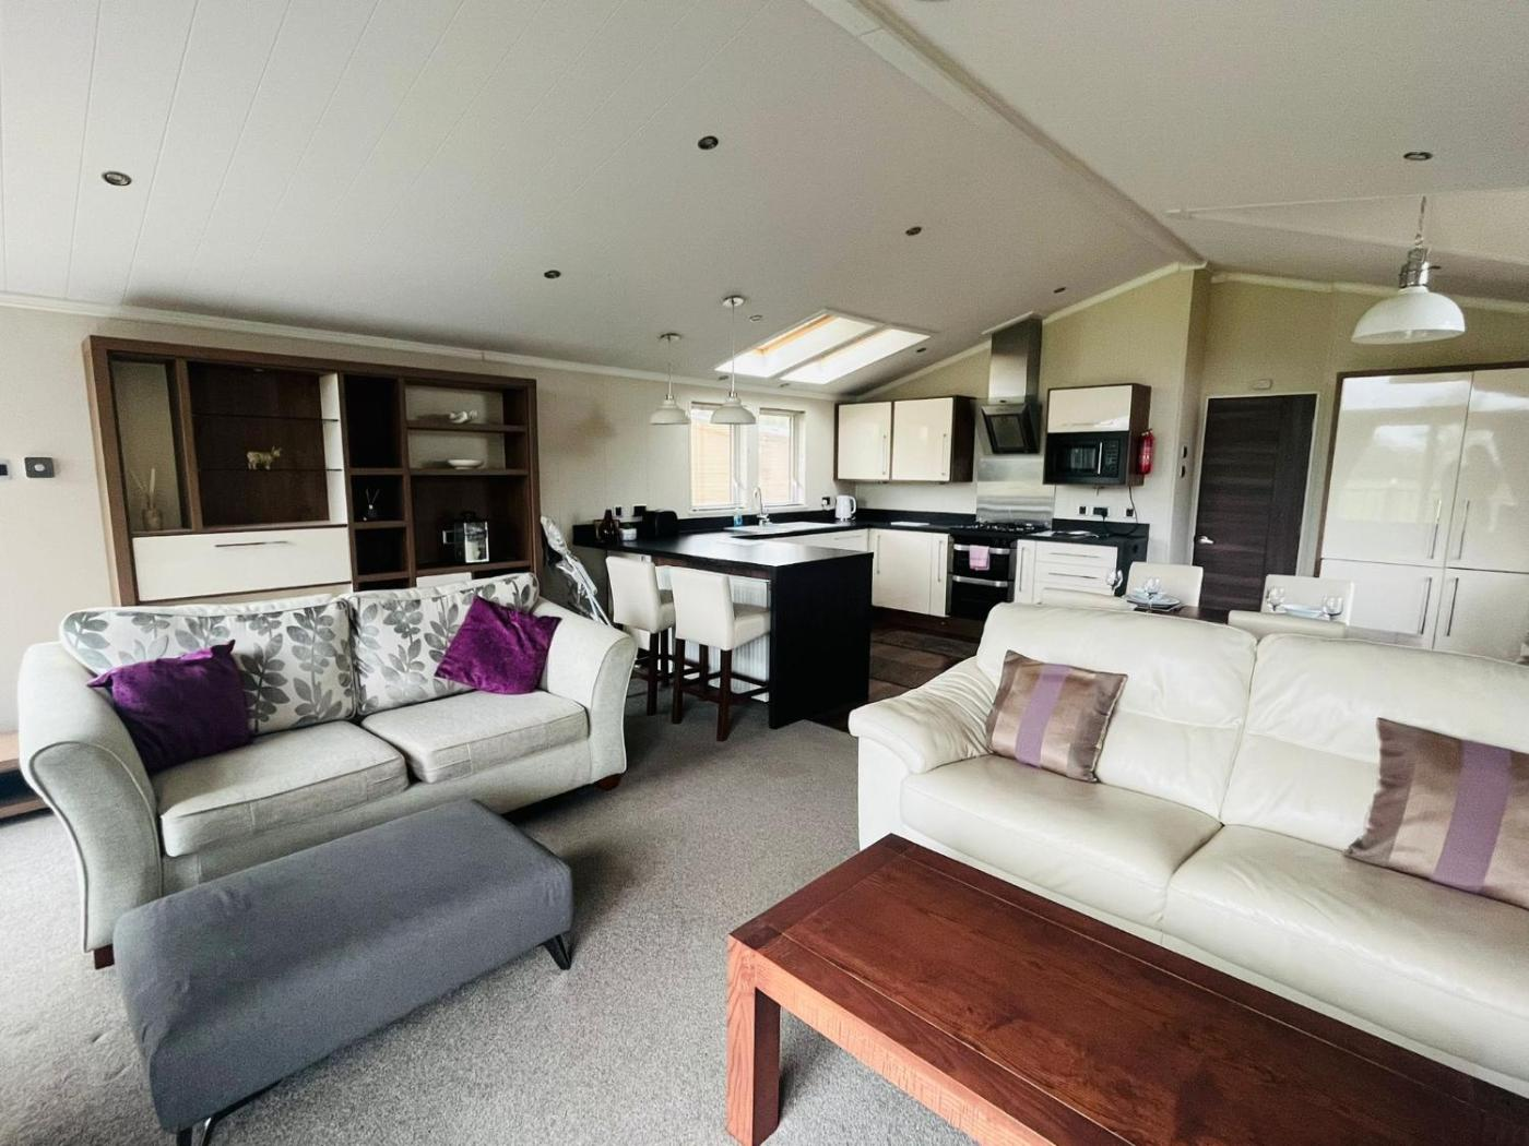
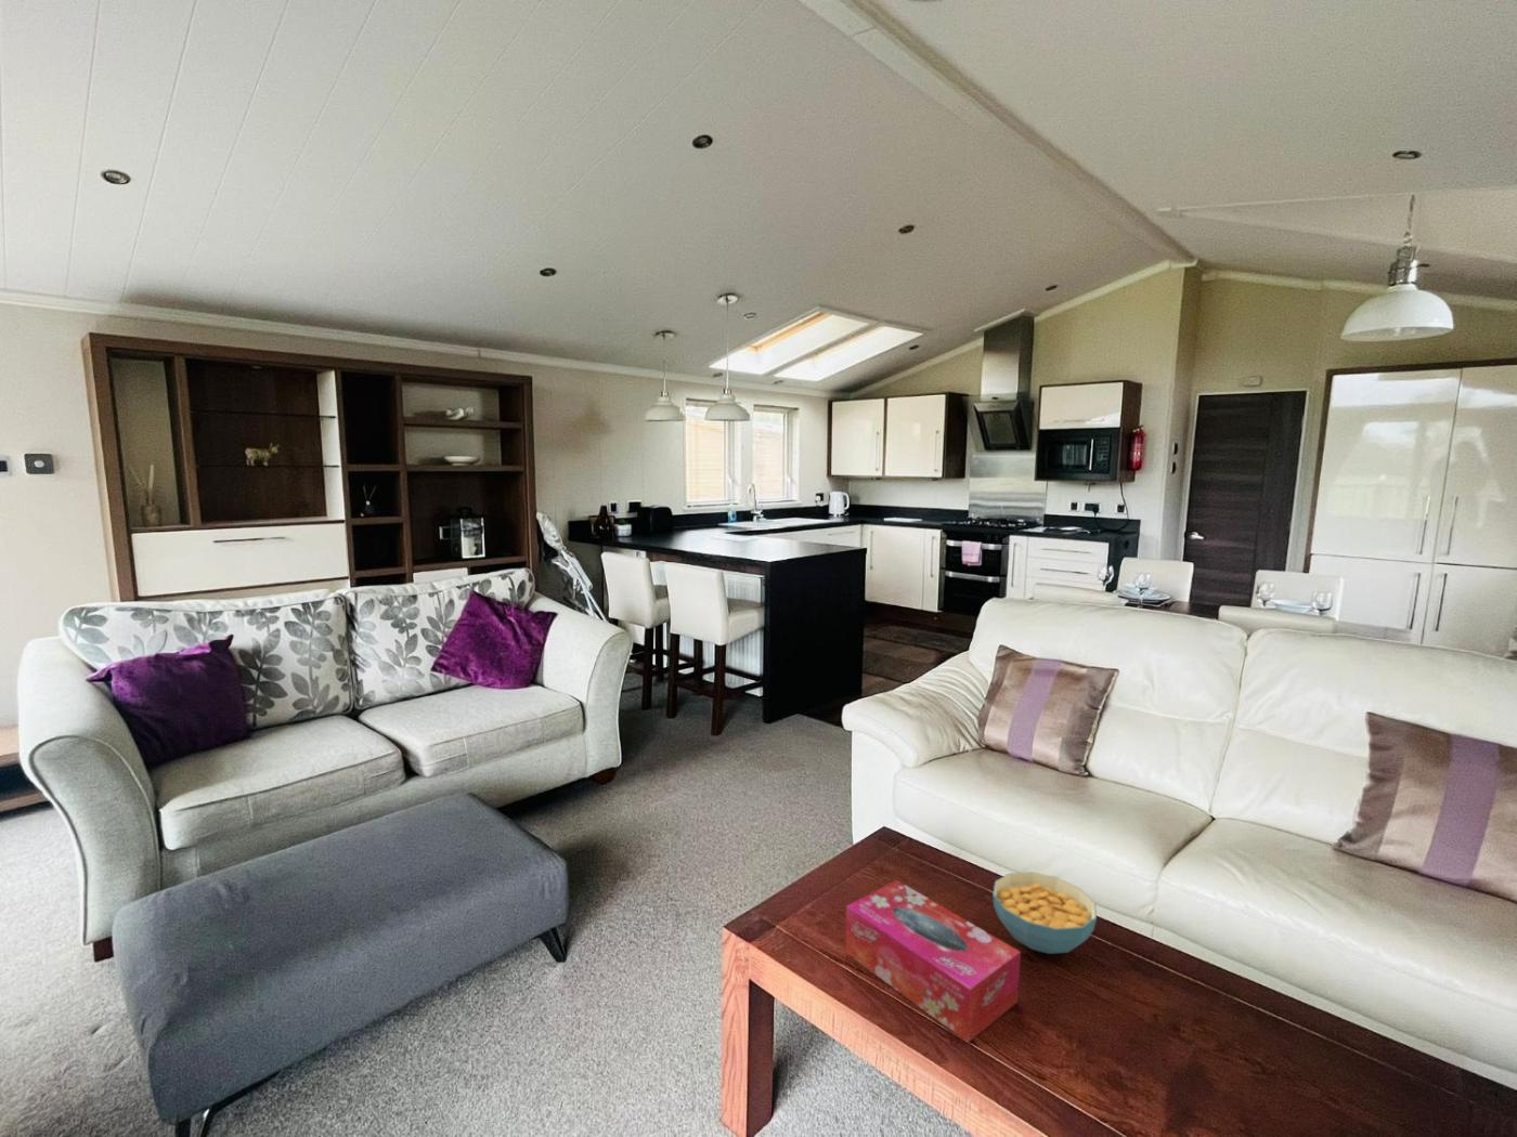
+ tissue box (928, 952)
+ cereal bowl (1042, 921)
